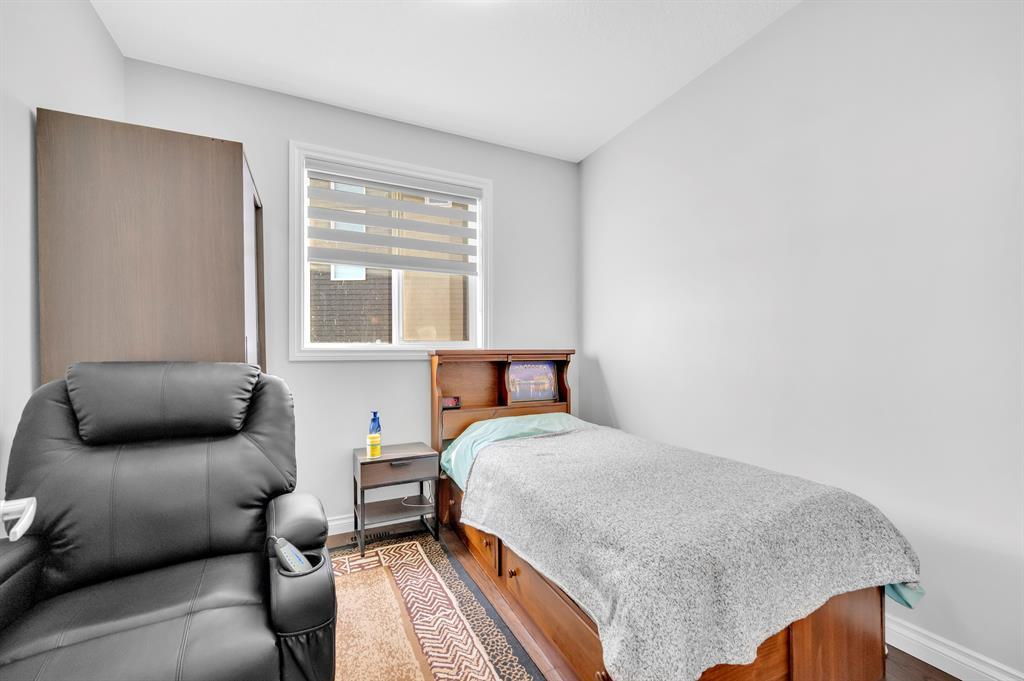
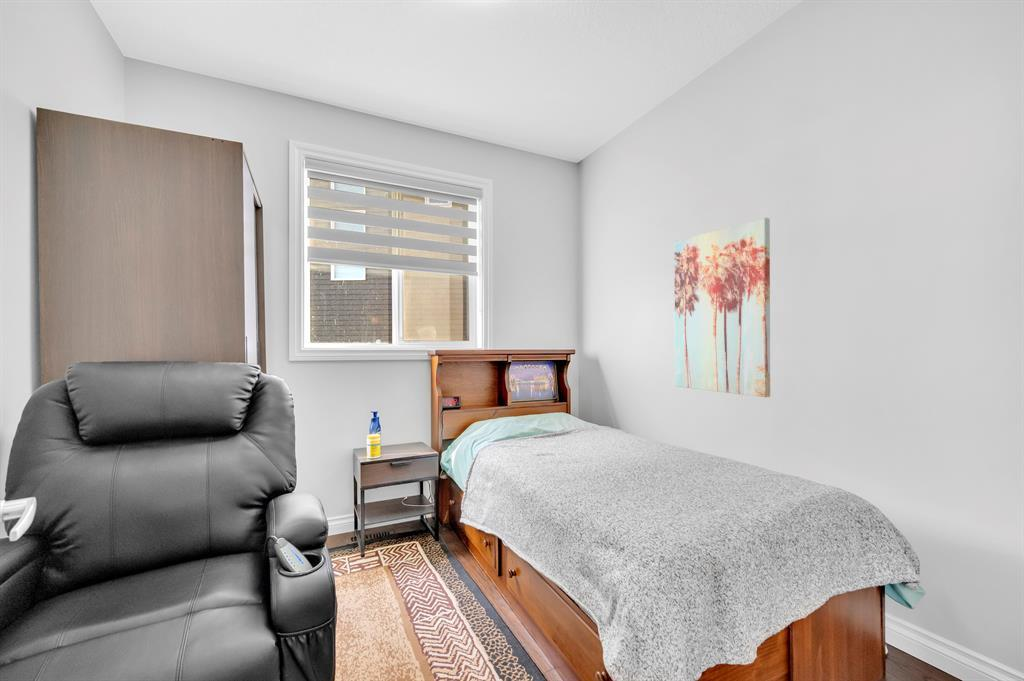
+ wall art (717, 311)
